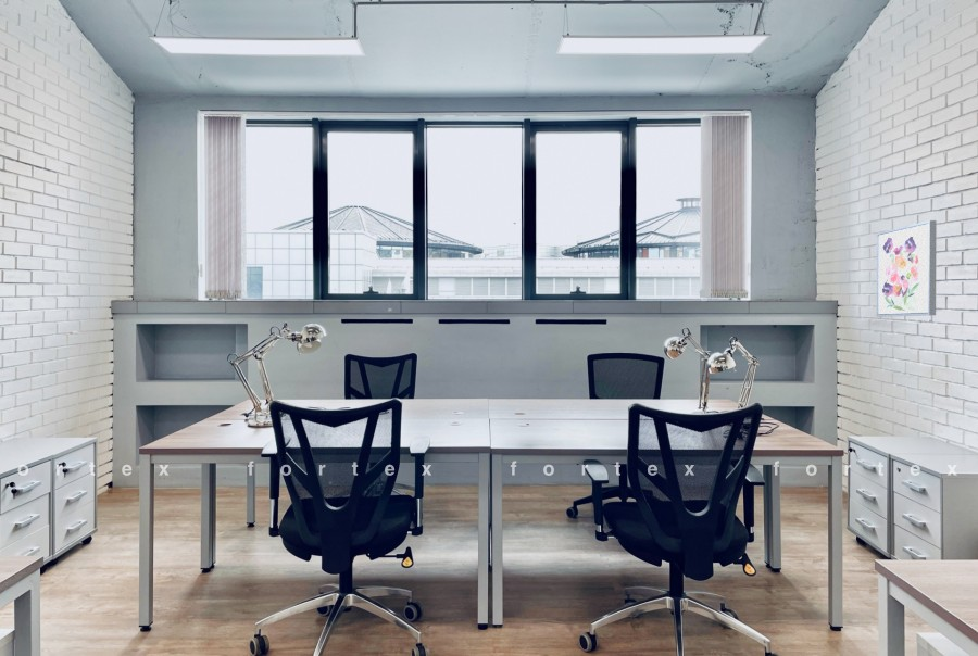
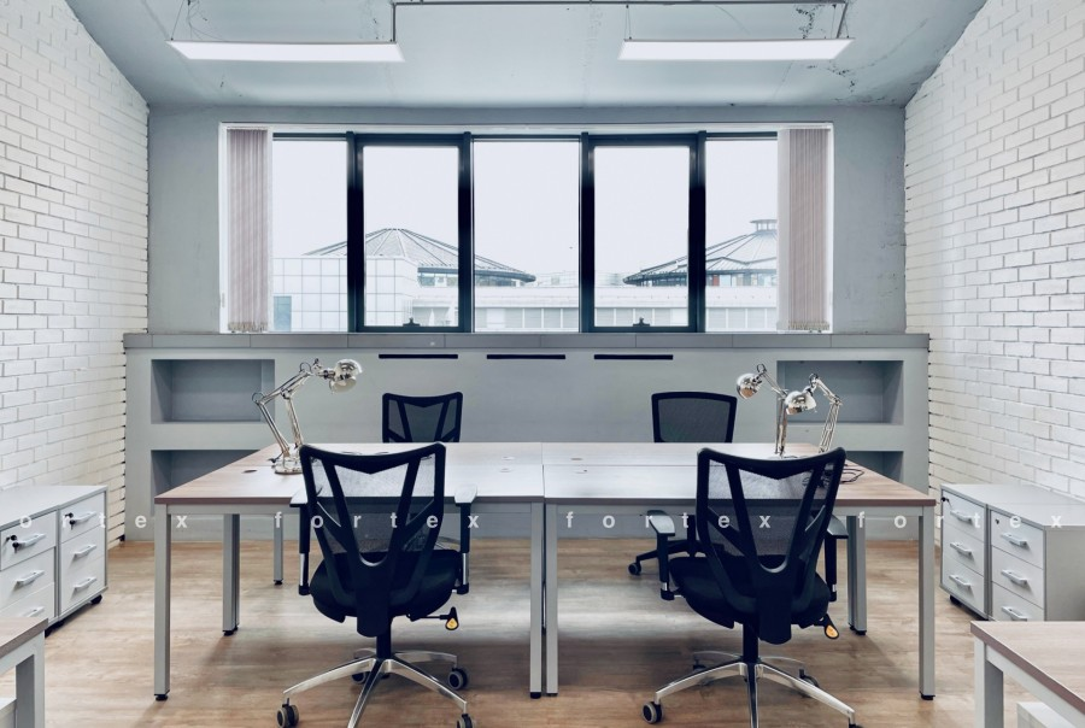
- wall art (904, 272)
